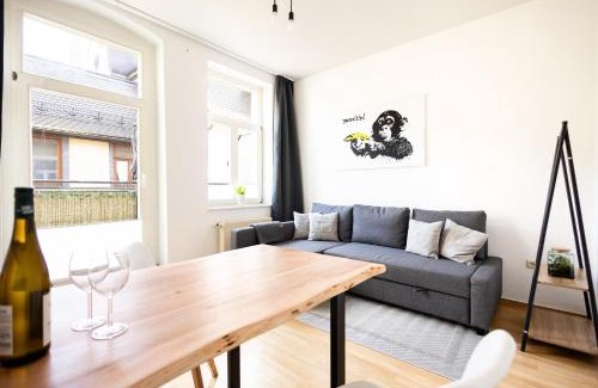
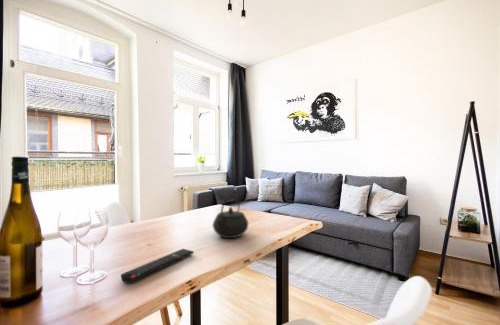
+ remote control (160, 263)
+ kettle (229, 215)
